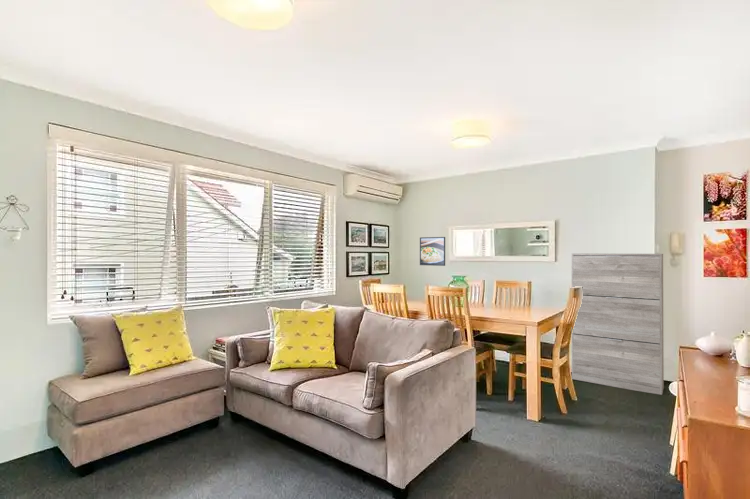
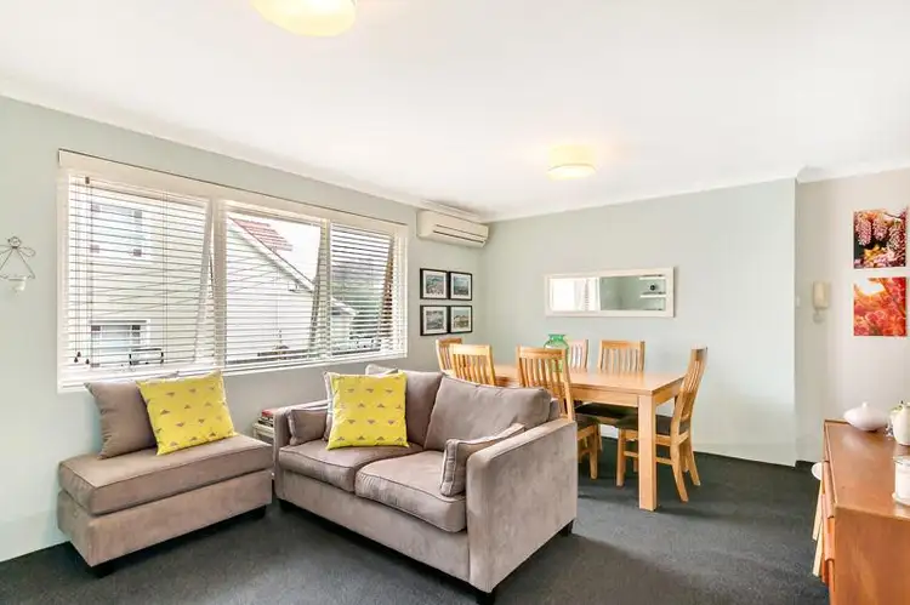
- cabinet (615, 318)
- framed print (432, 251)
